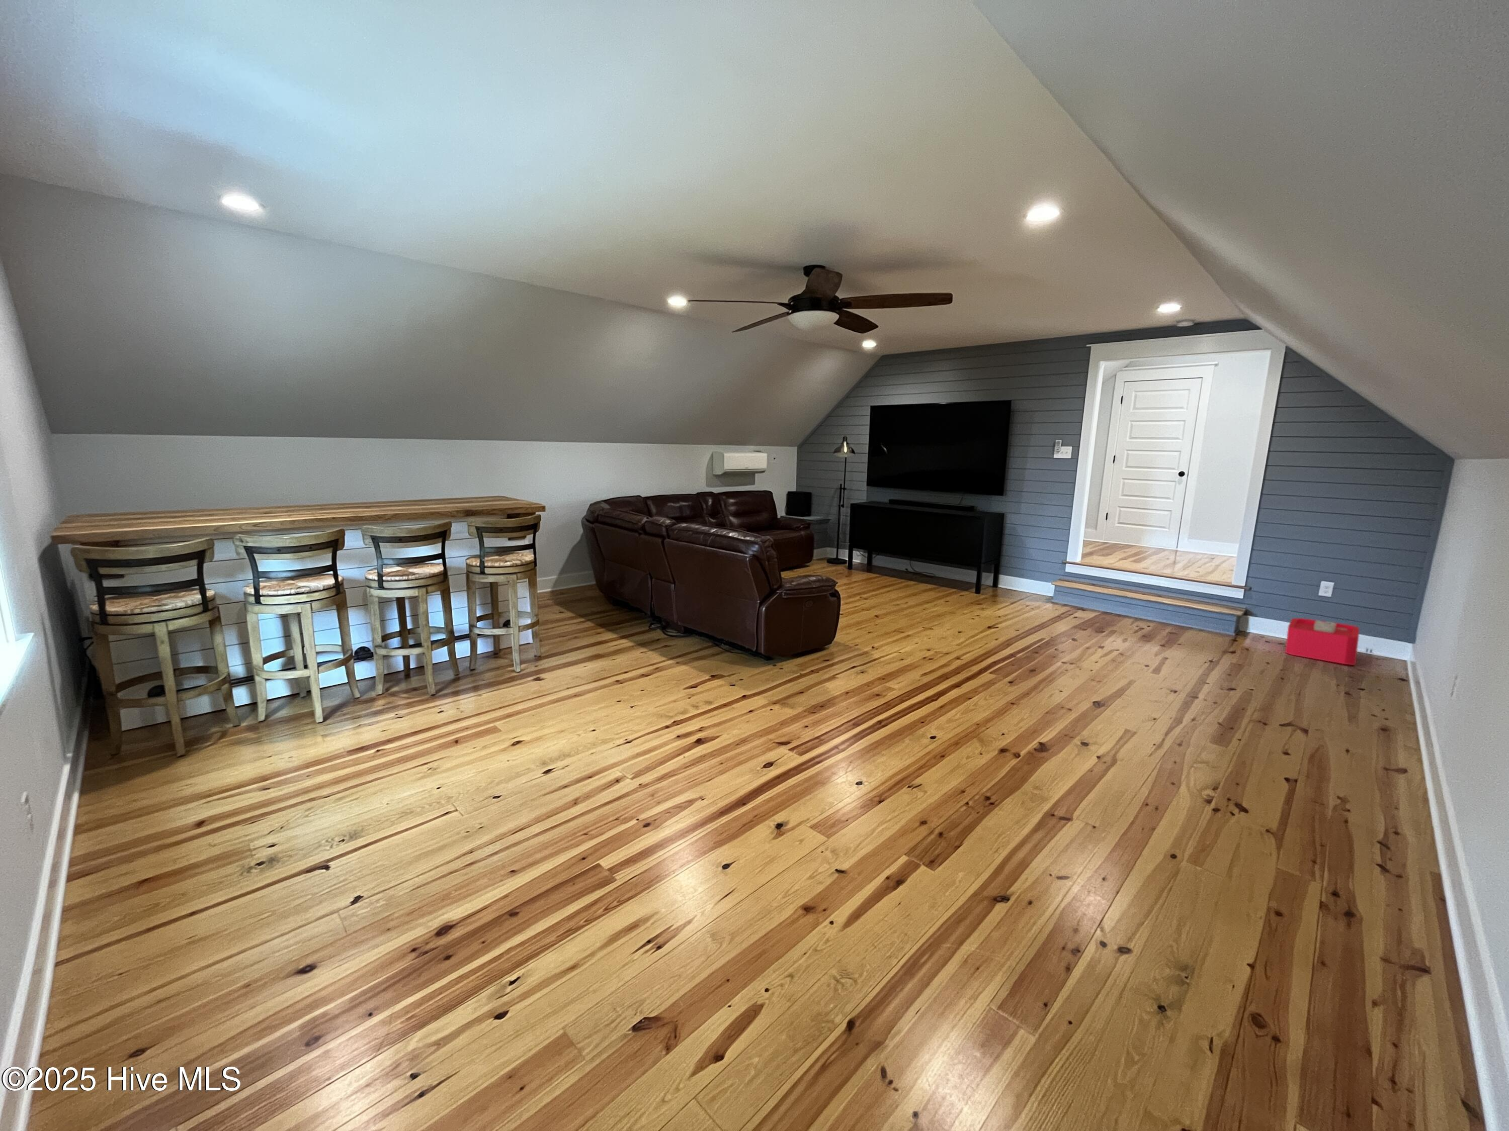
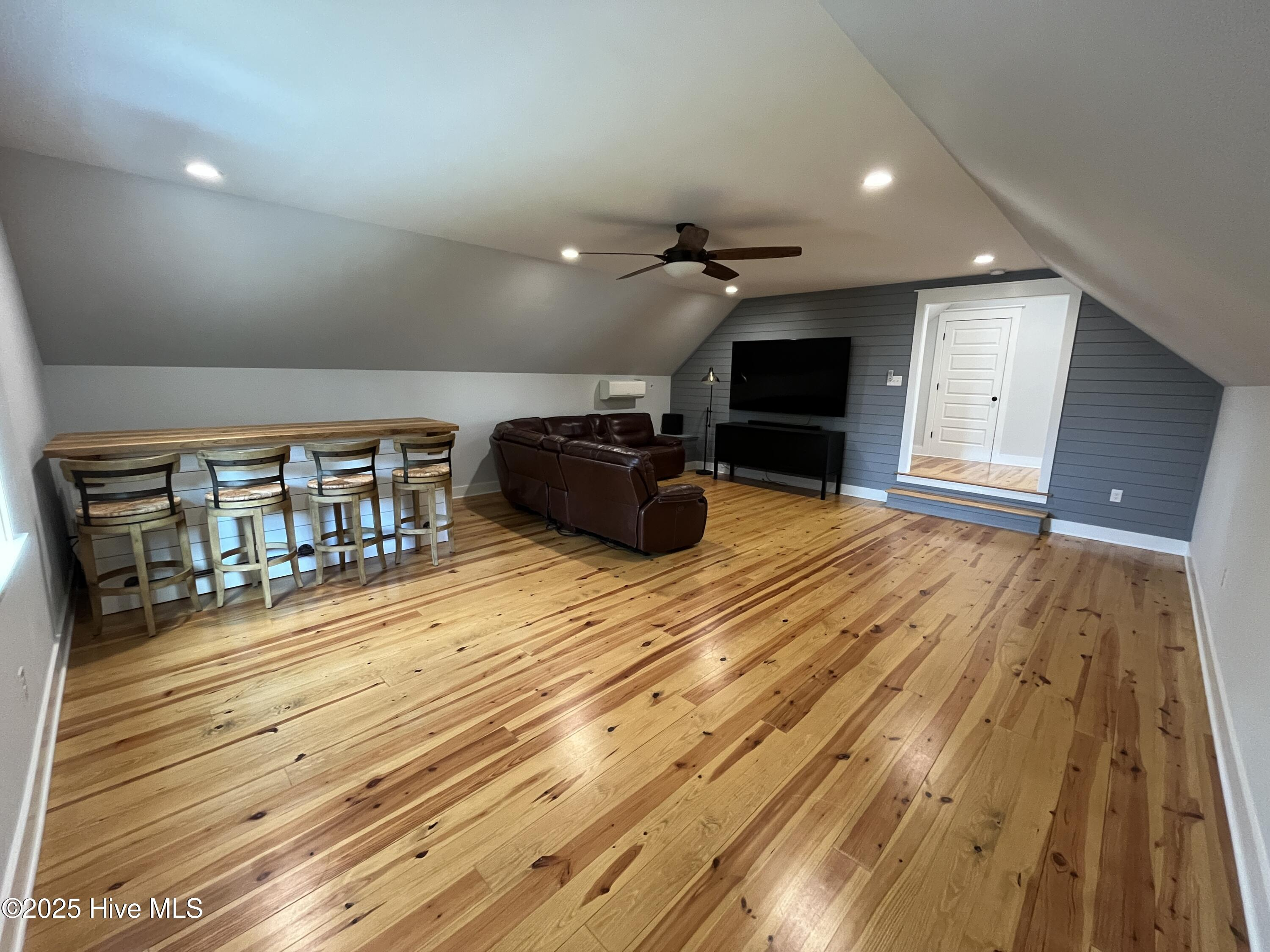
- storage bin (1332, 639)
